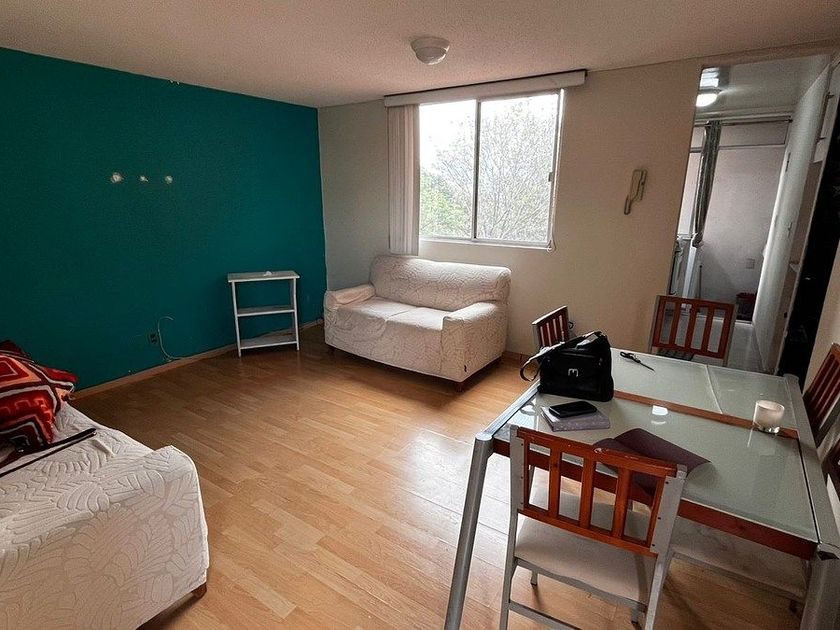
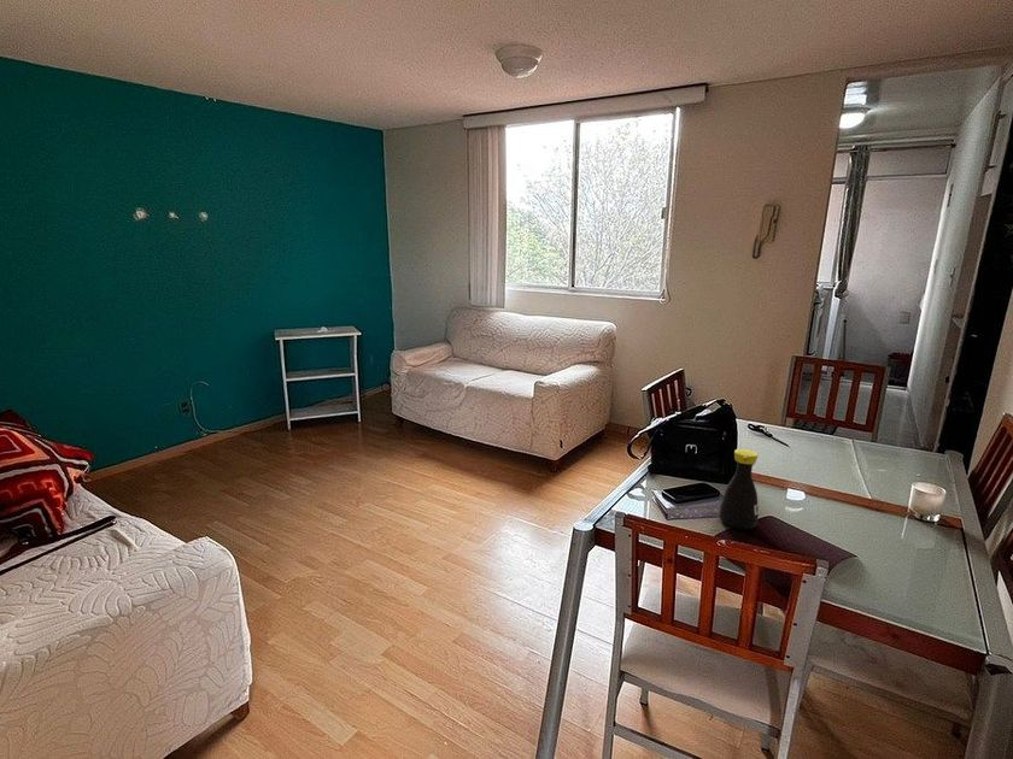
+ bottle (742, 487)
